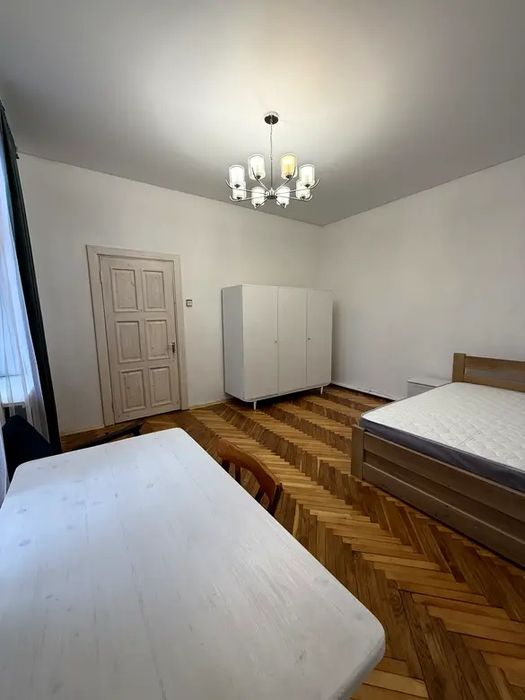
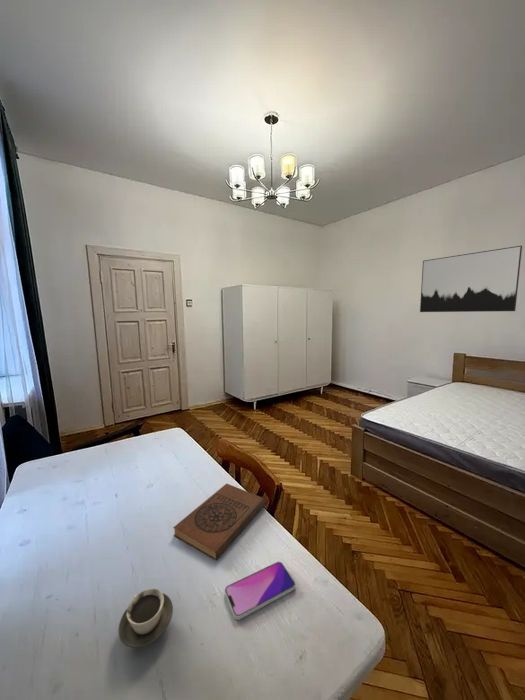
+ cup (146, 616)
+ wall art (464, 283)
+ book (222, 515)
+ smartphone (260, 587)
